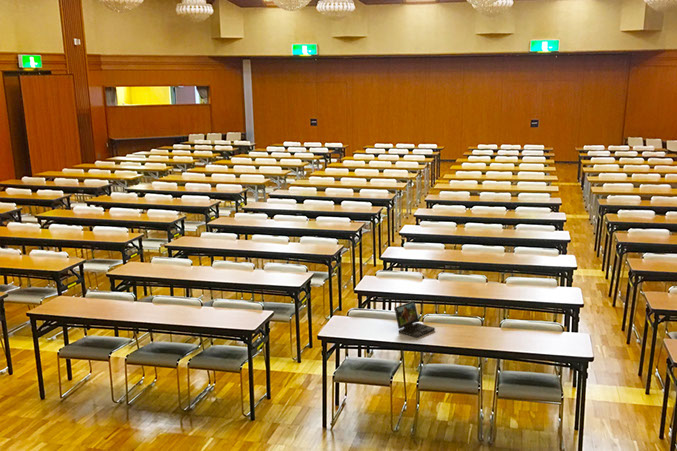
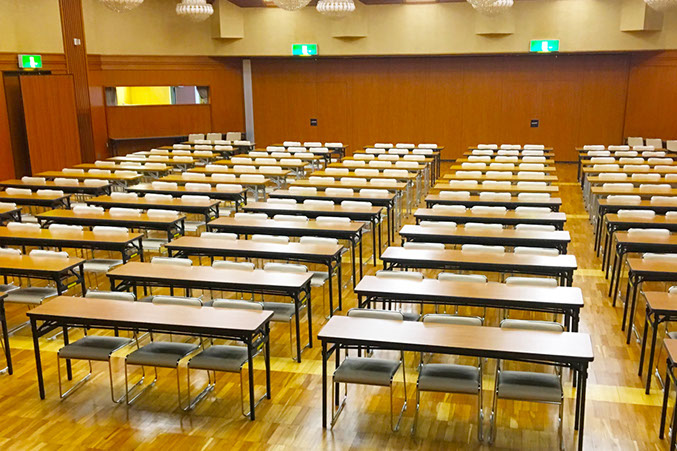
- laptop (414, 318)
